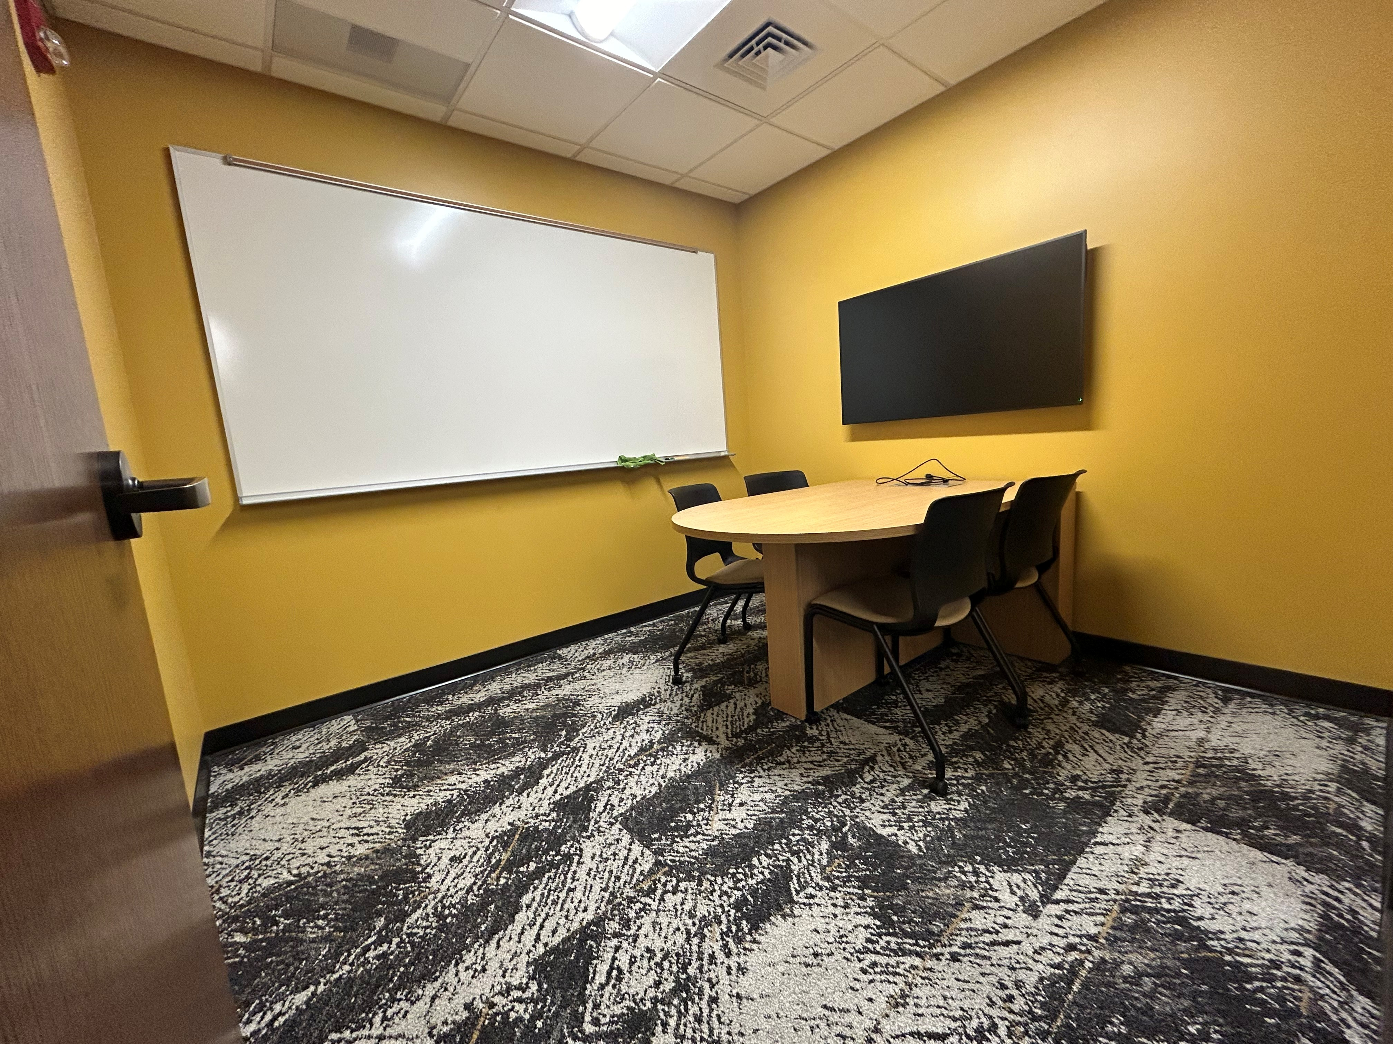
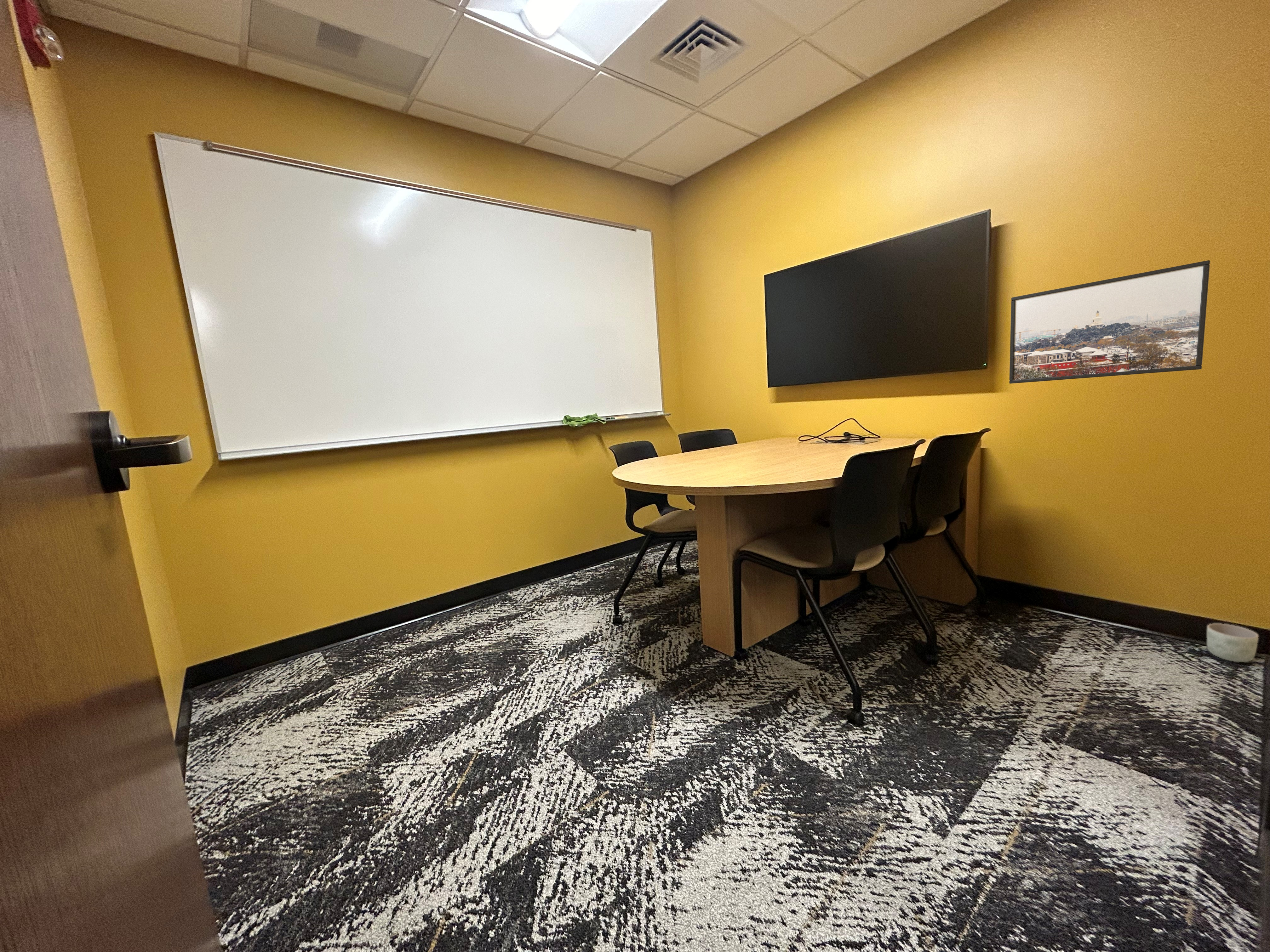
+ planter (1231, 643)
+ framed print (1097, 330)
